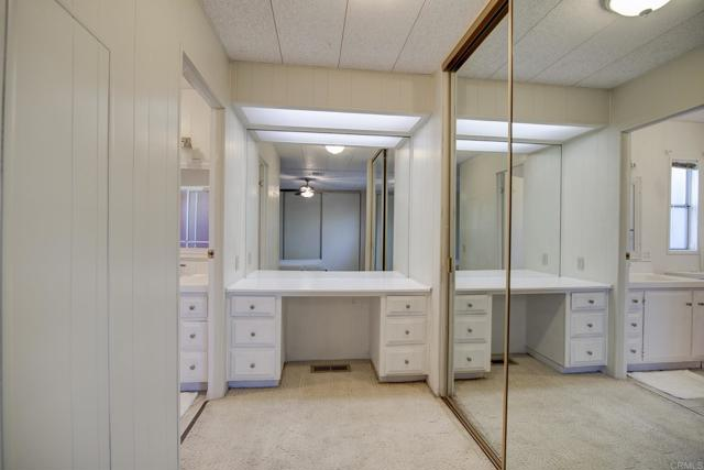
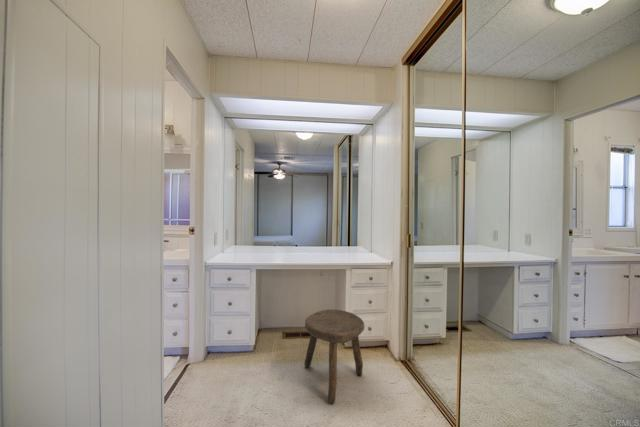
+ stool (330, 347)
